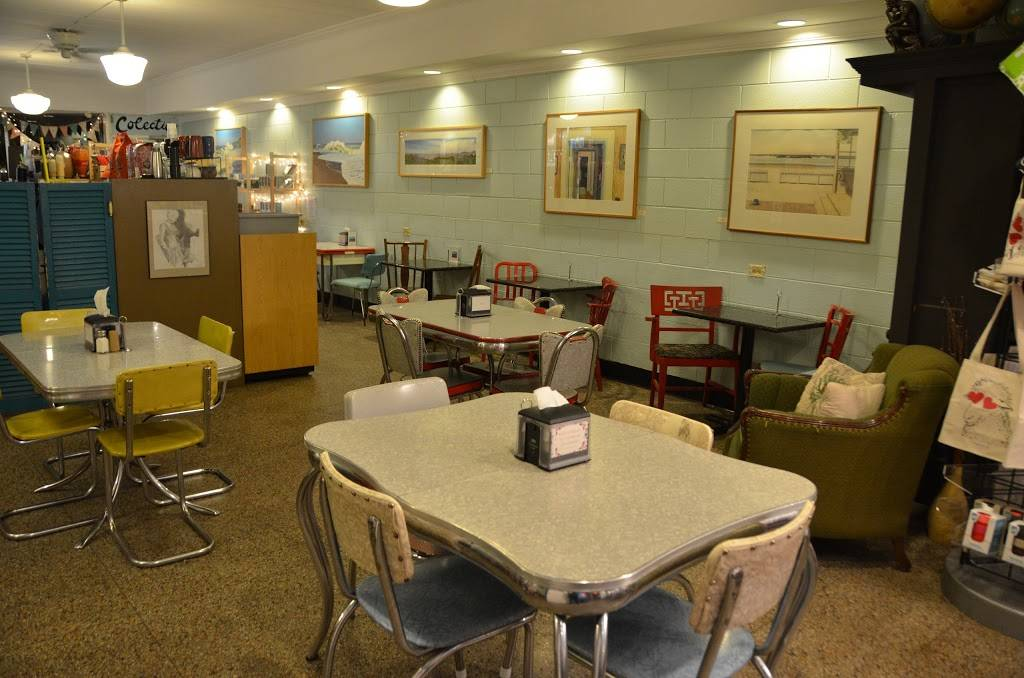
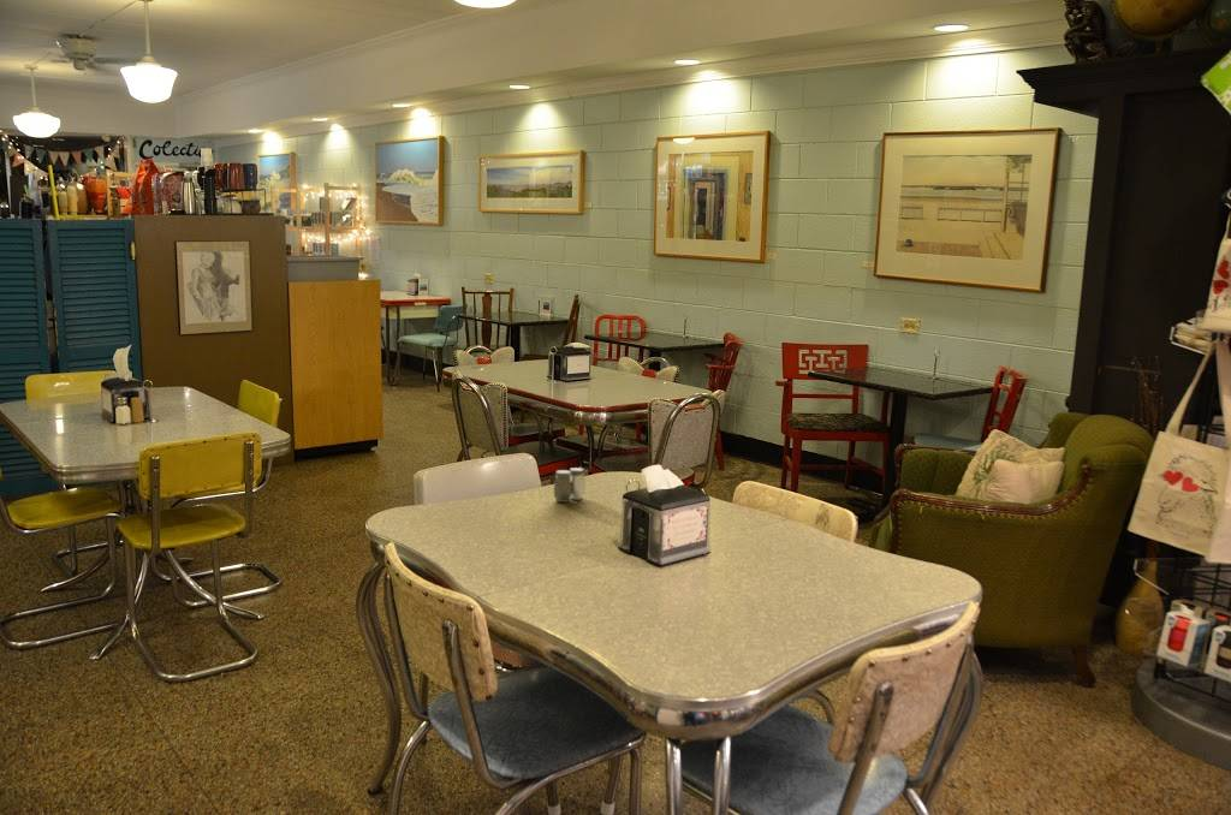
+ salt and pepper shaker (569, 484)
